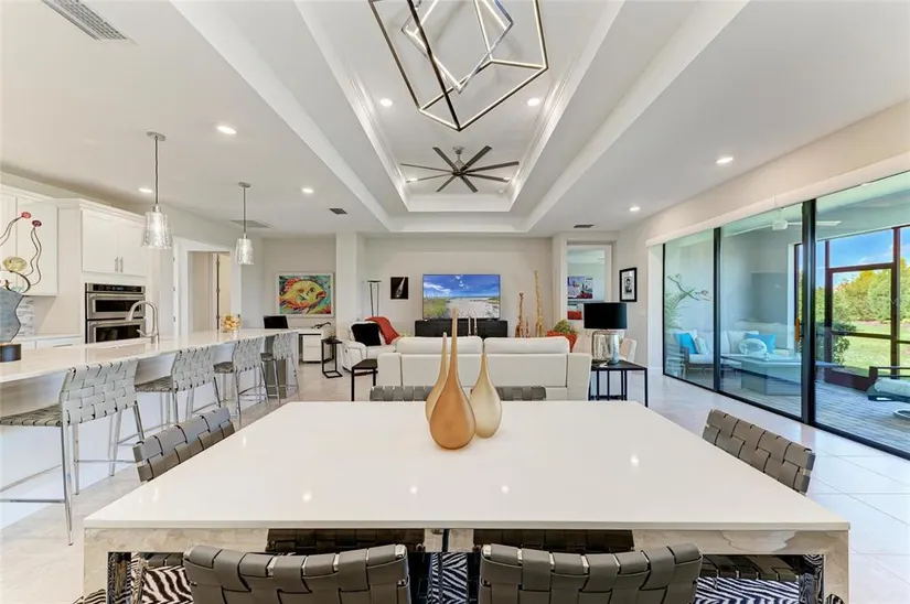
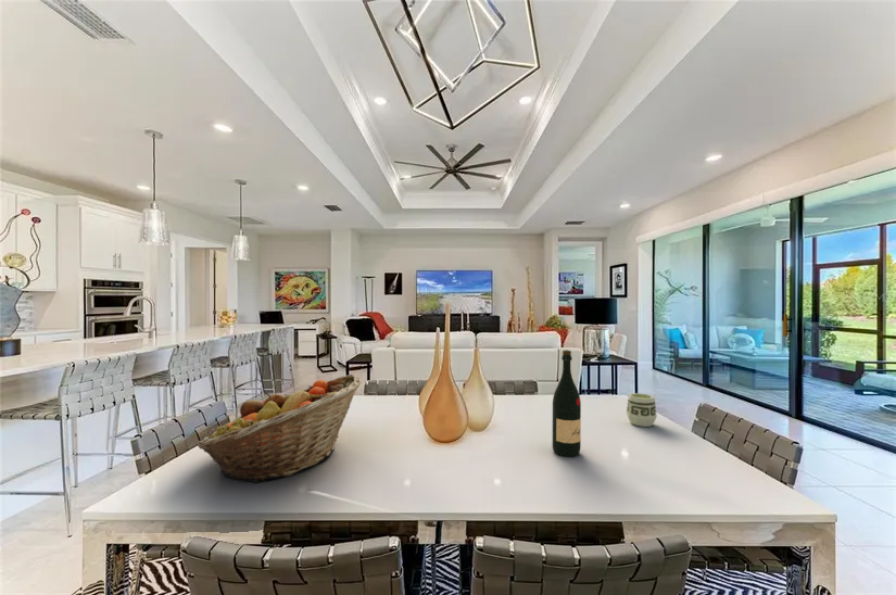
+ fruit basket (289, 418)
+ wine bottle (566, 401)
+ cup (641, 409)
